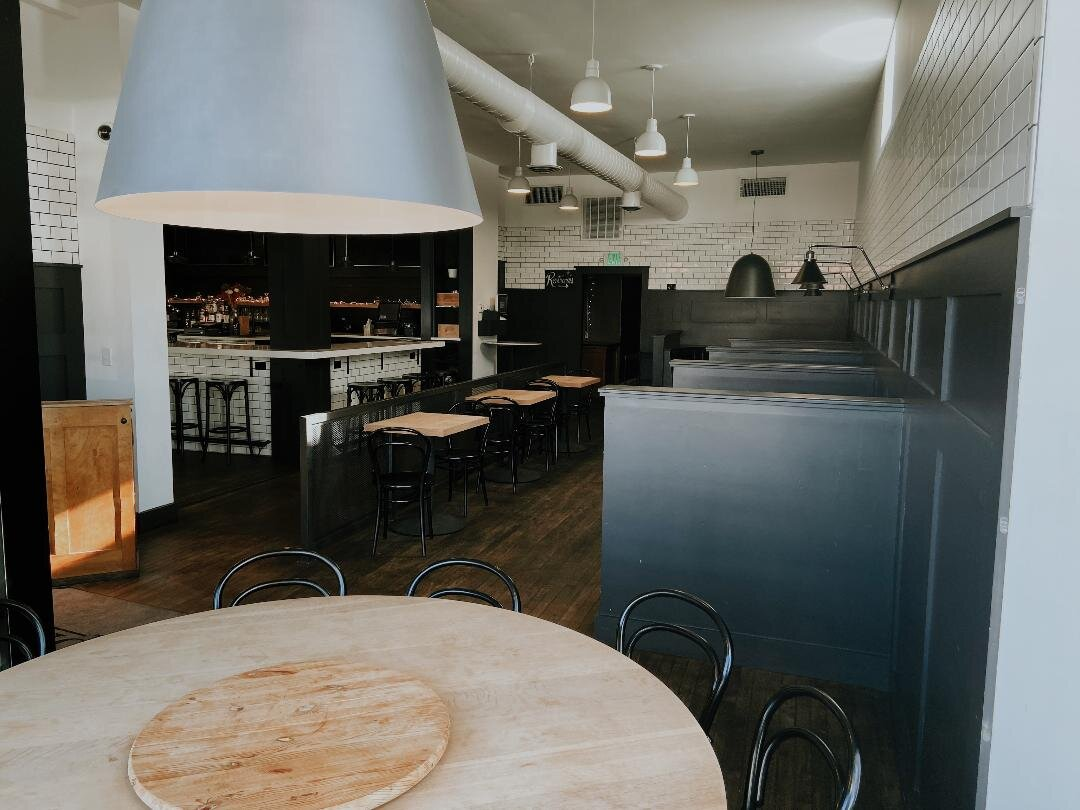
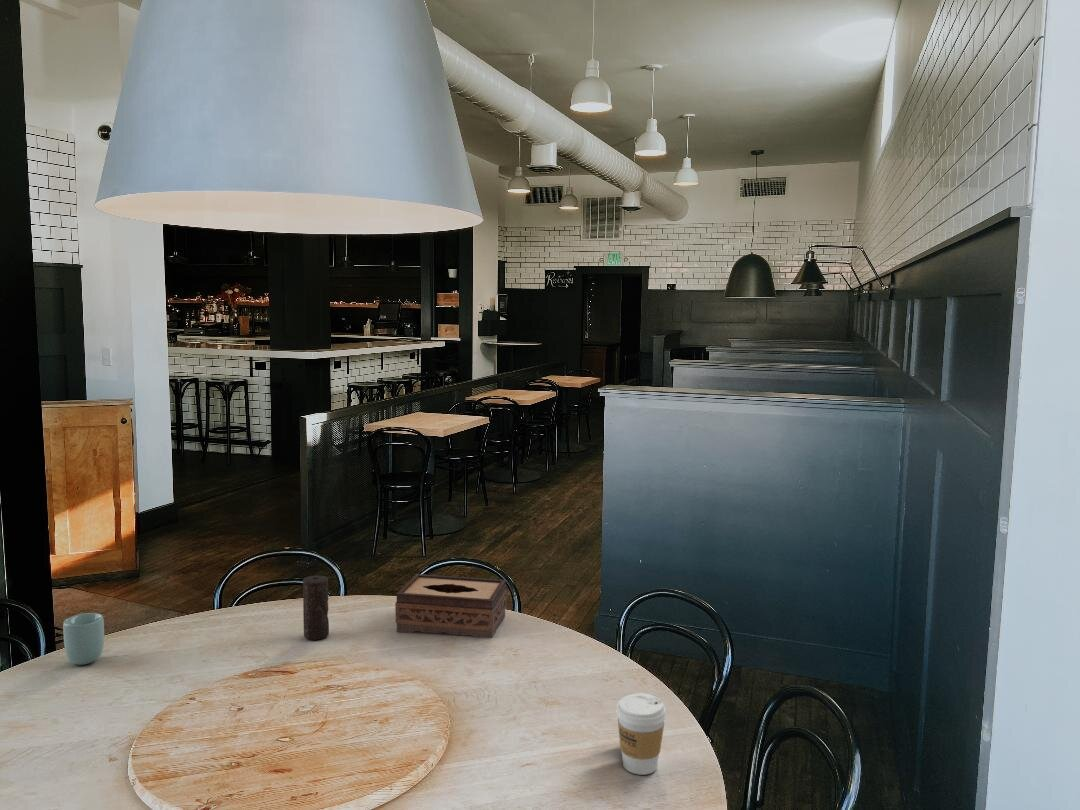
+ tissue box (452, 605)
+ candle (315, 607)
+ cup (84, 640)
+ coffee cup (640, 733)
